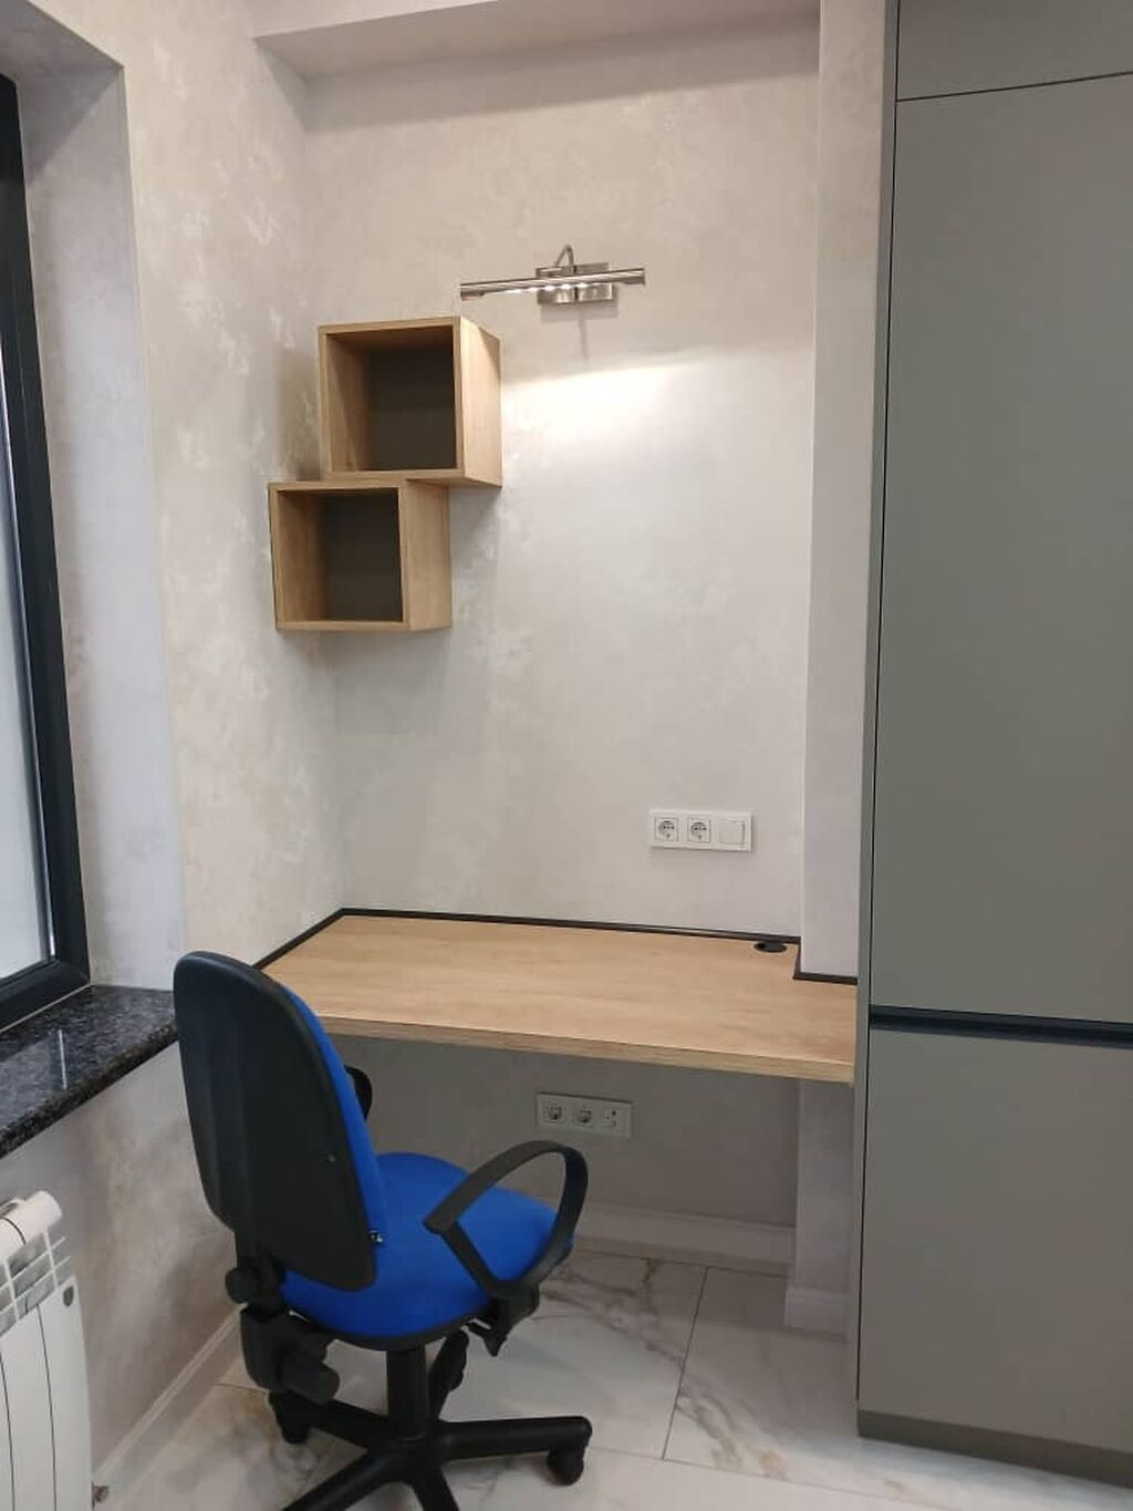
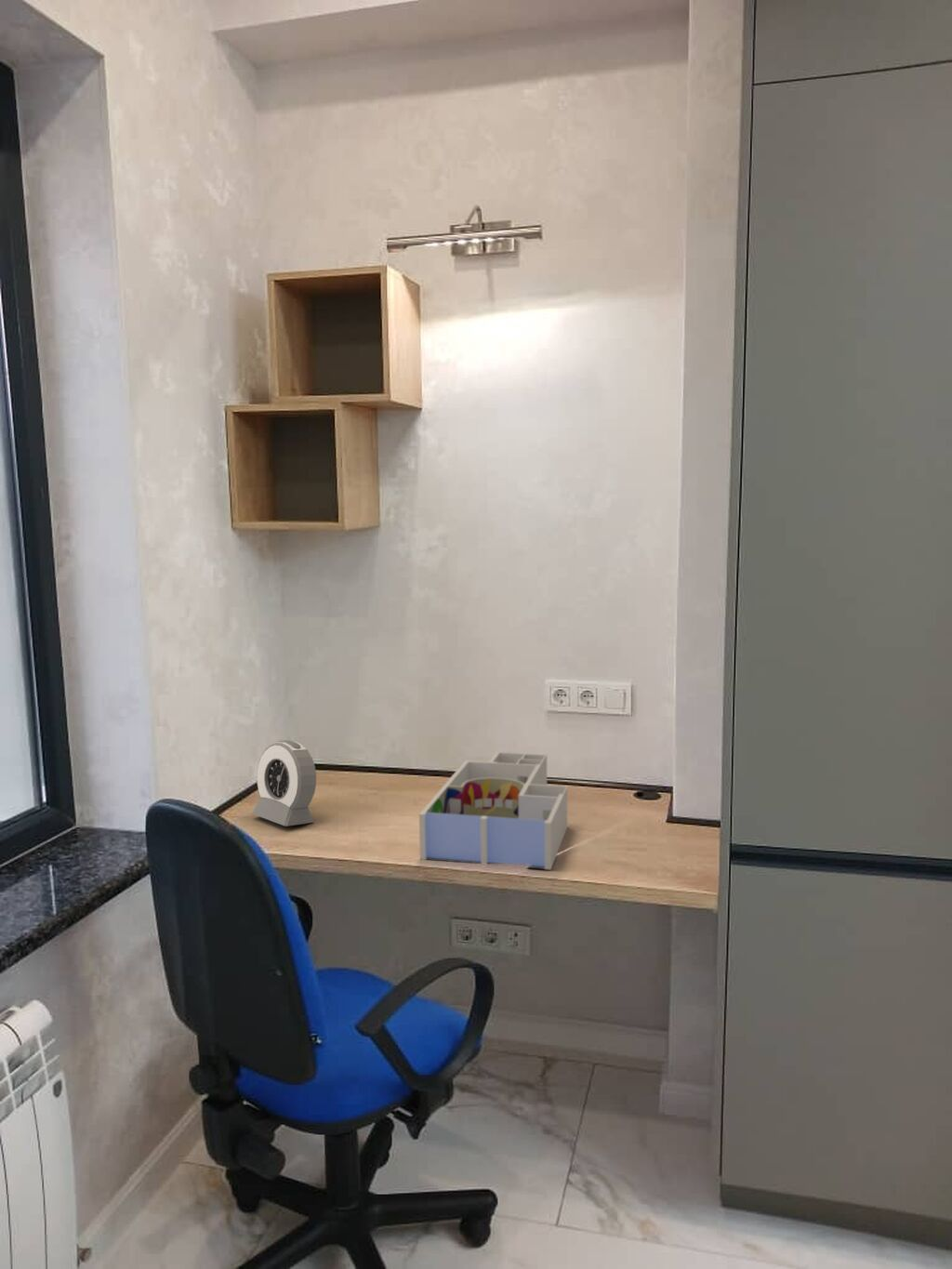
+ alarm clock (283, 781)
+ desk organizer (508, 802)
